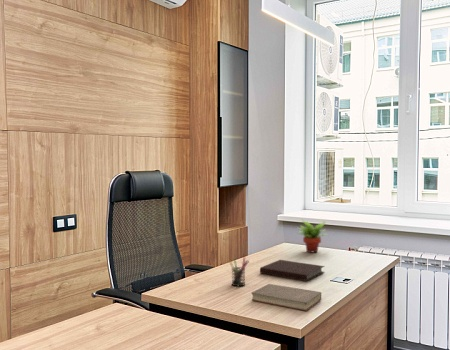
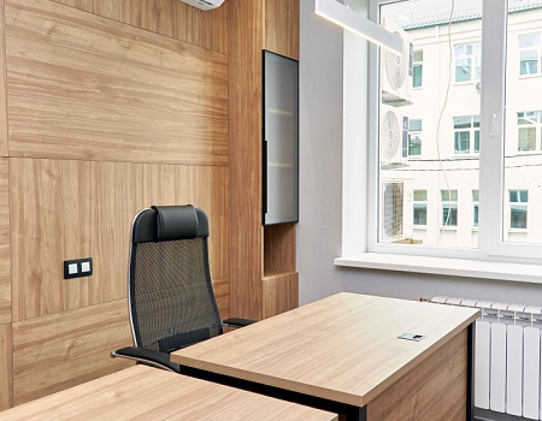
- pen holder (238, 270)
- book (286, 296)
- notebook (292, 269)
- succulent plant (311, 235)
